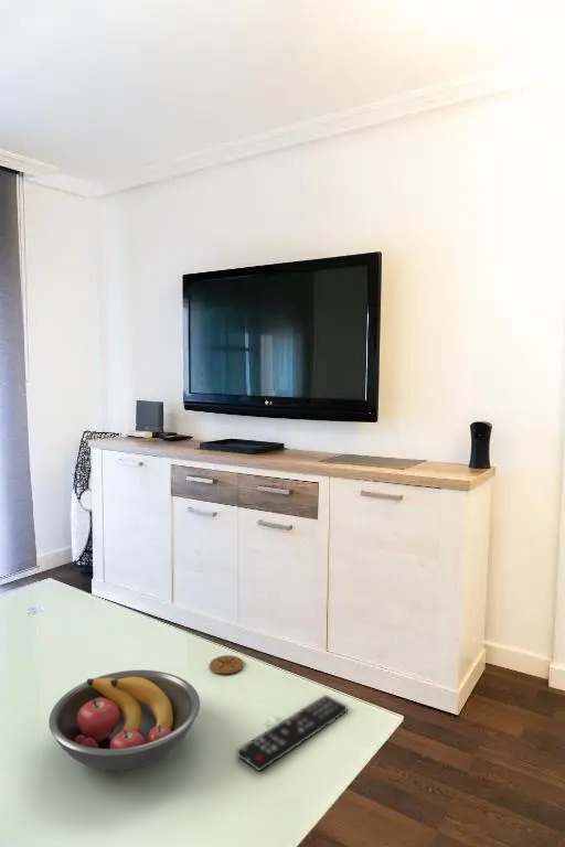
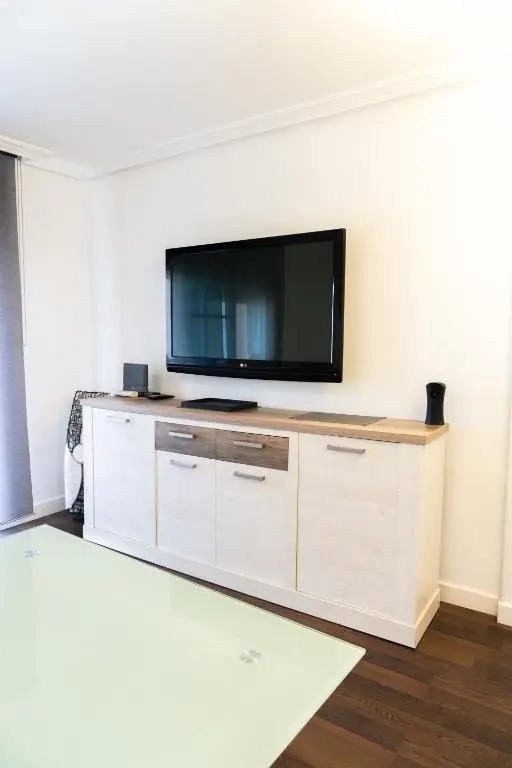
- coaster (226, 664)
- remote control (295, 728)
- fruit bowl (127, 720)
